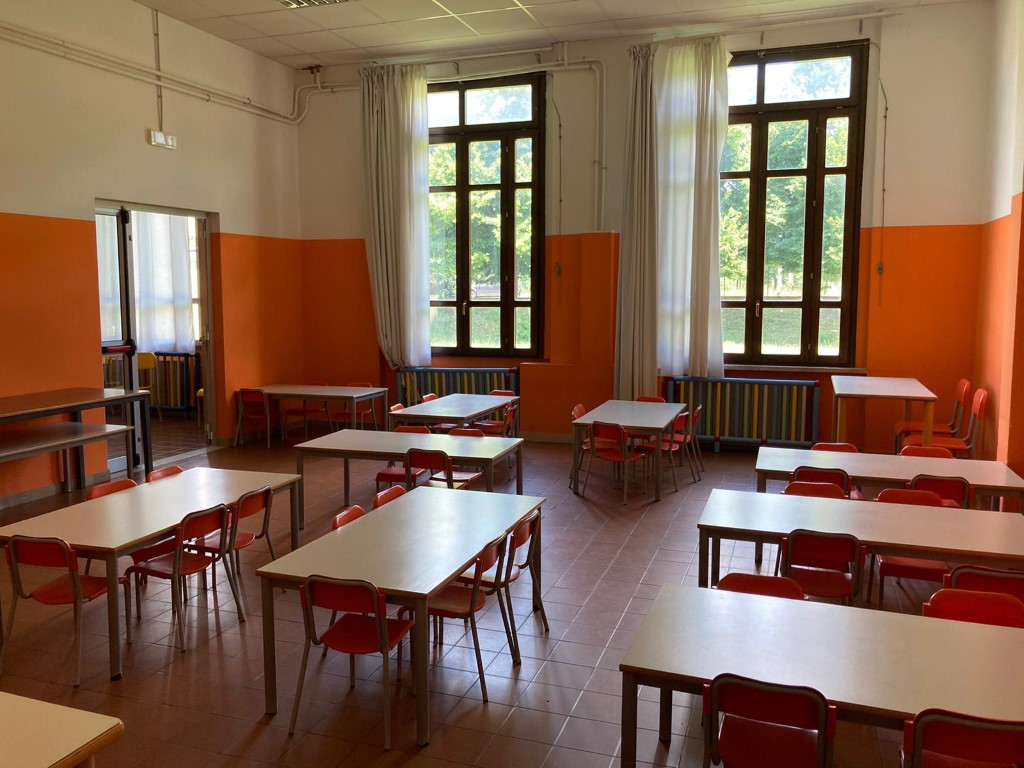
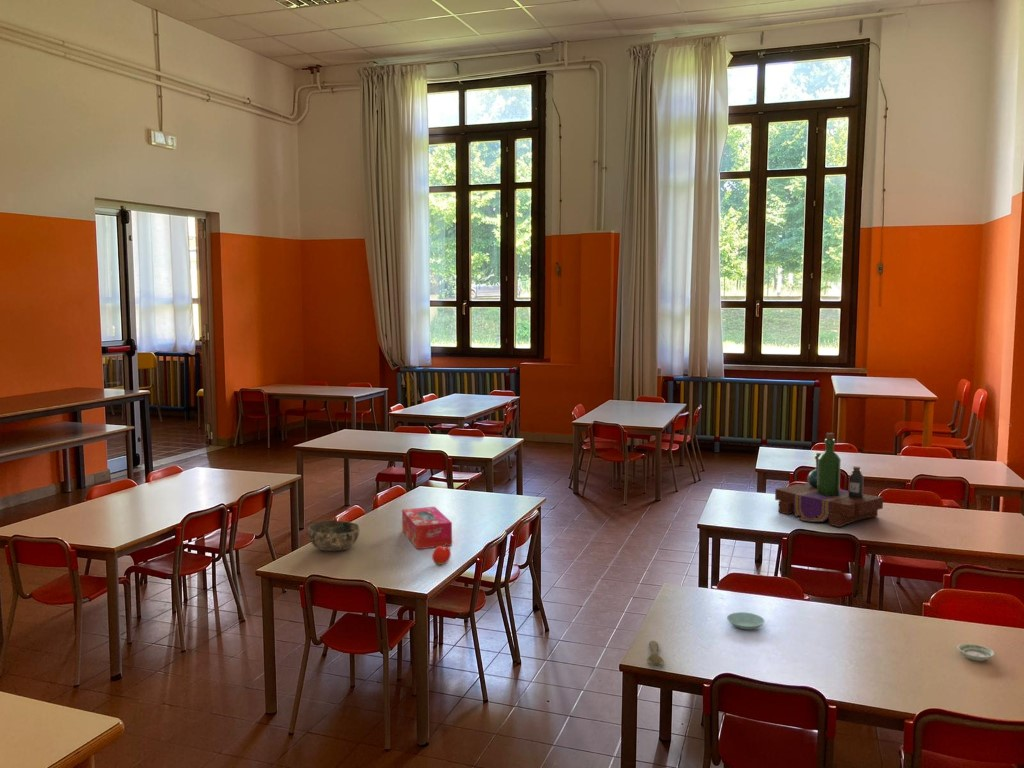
+ bowl (334, 537)
+ tissue box (426, 526)
+ saucer (975, 653)
+ bottle (828, 474)
+ saucer (745, 622)
+ fruit (441, 554)
+ spoon (654, 652)
